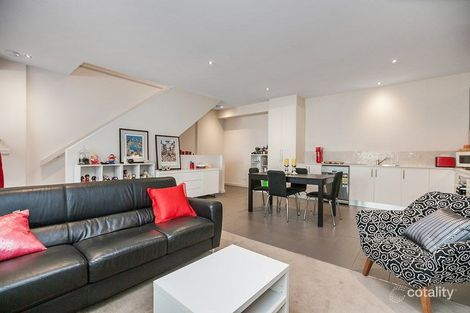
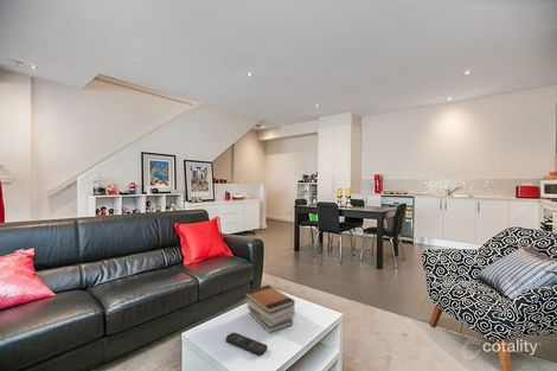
+ book stack (269, 307)
+ remote control (245, 343)
